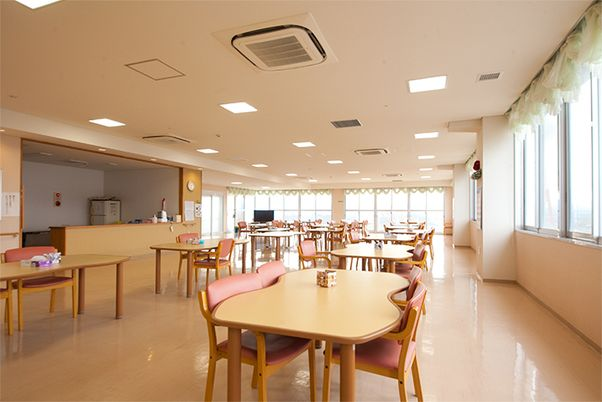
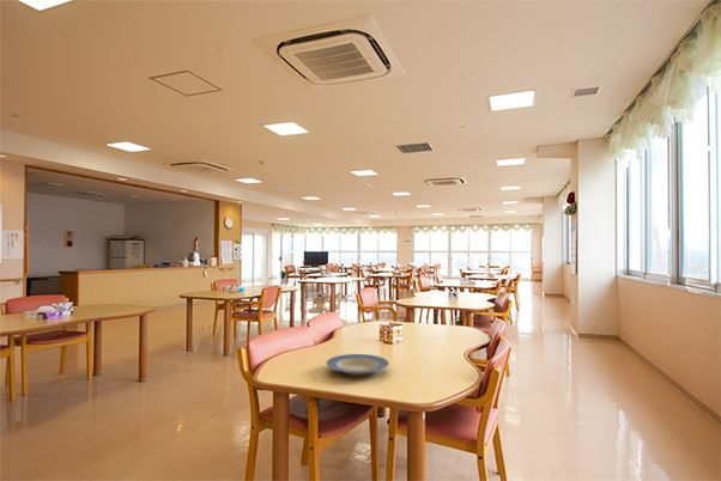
+ plate (357, 366)
